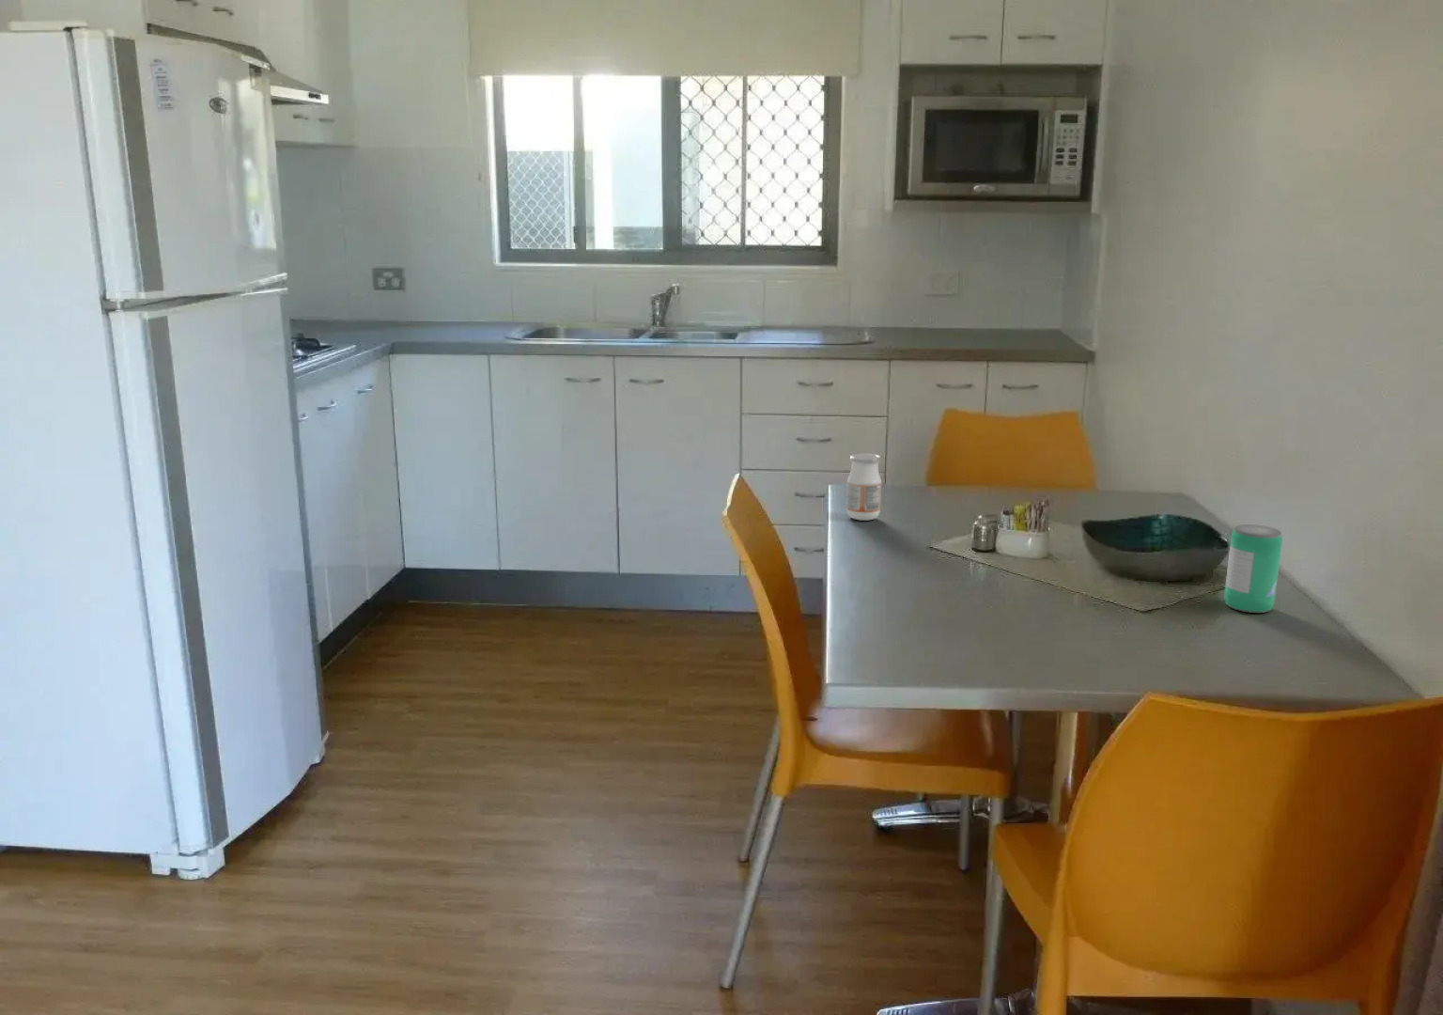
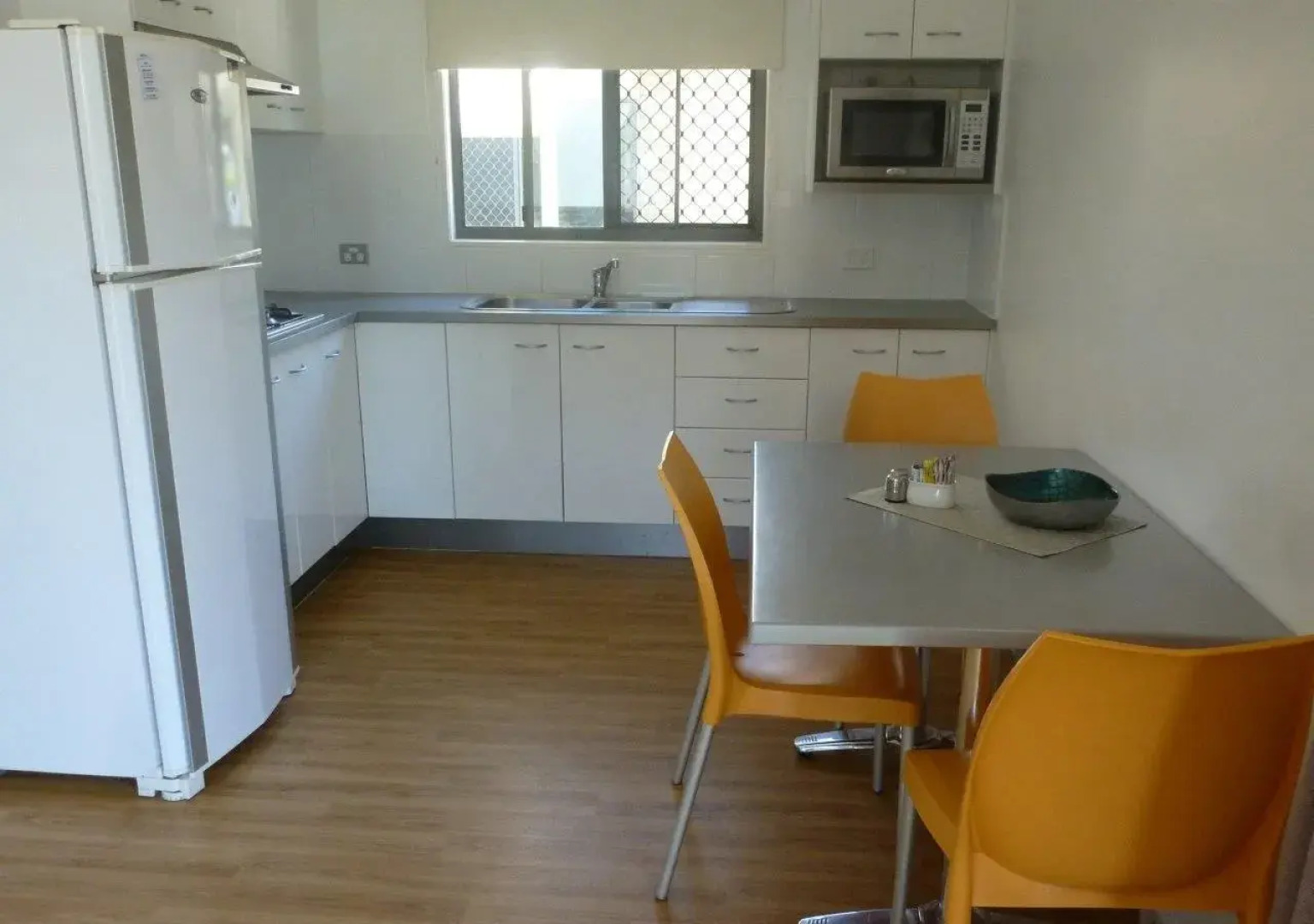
- jam jar (863, 487)
- beverage can (1252, 568)
